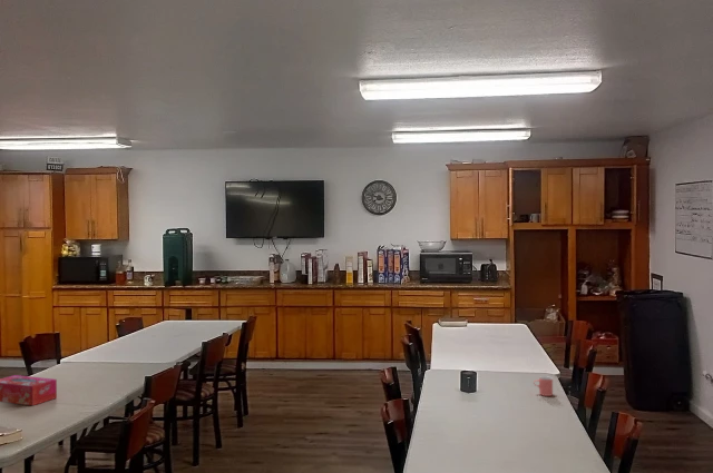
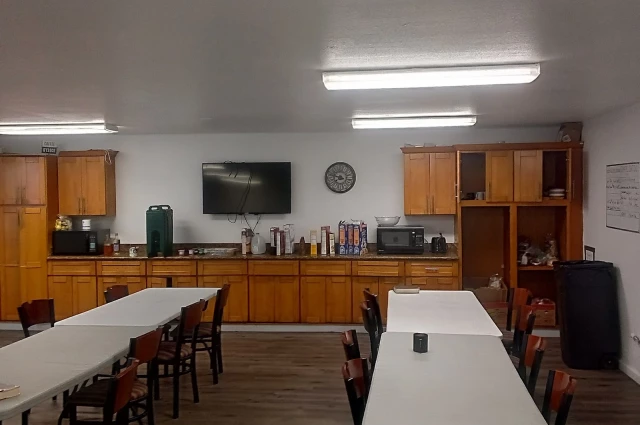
- tissue box (23, 390)
- cup (543, 385)
